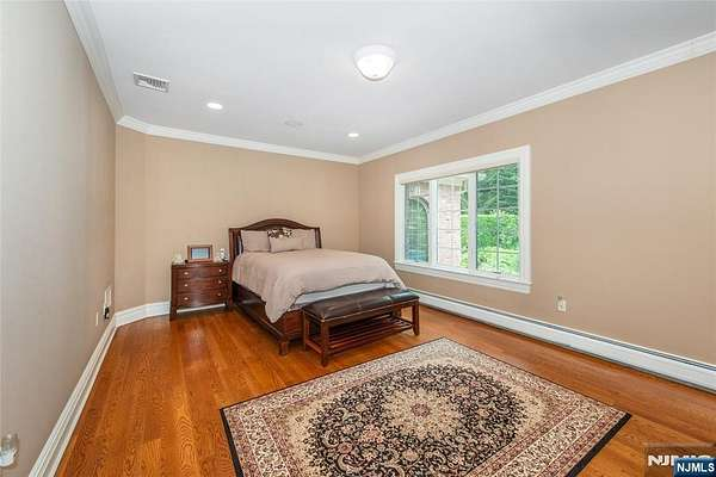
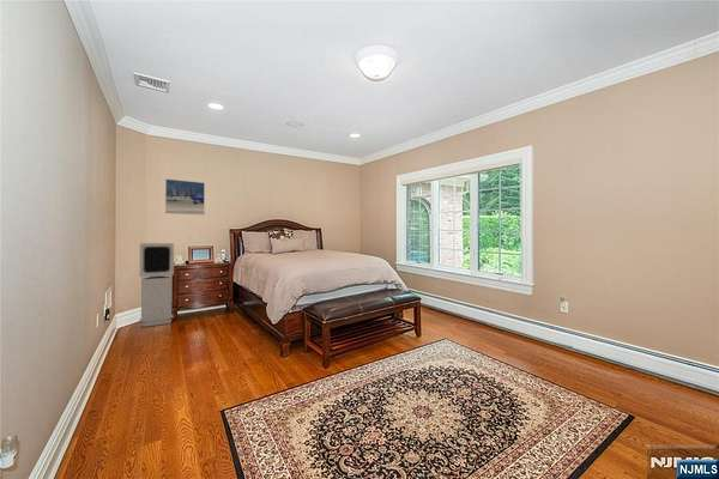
+ air purifier (156, 283)
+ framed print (185, 198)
